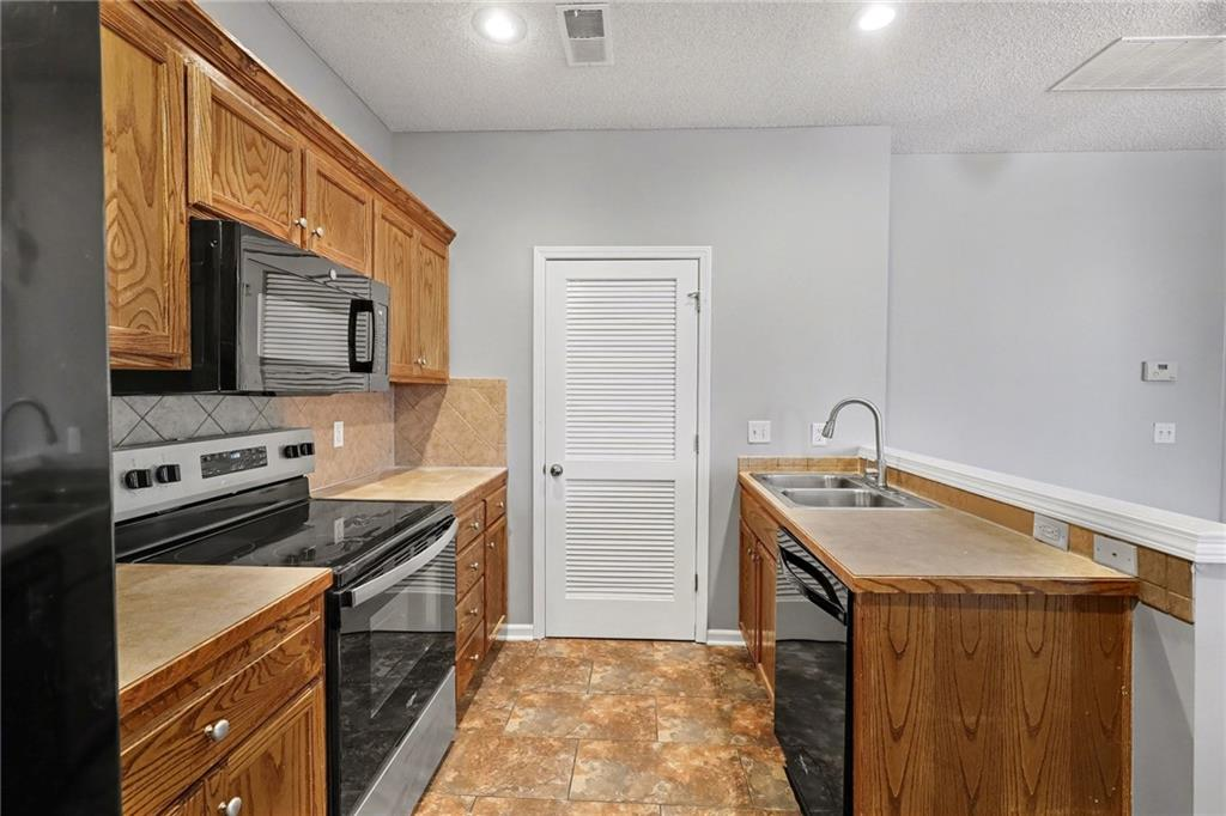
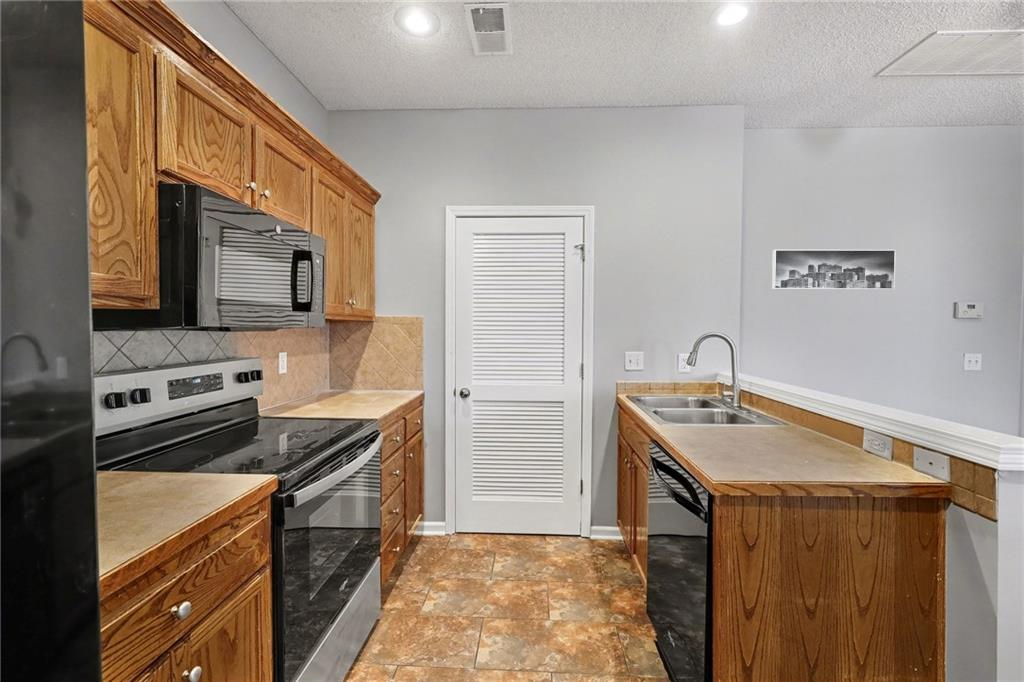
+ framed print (833, 269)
